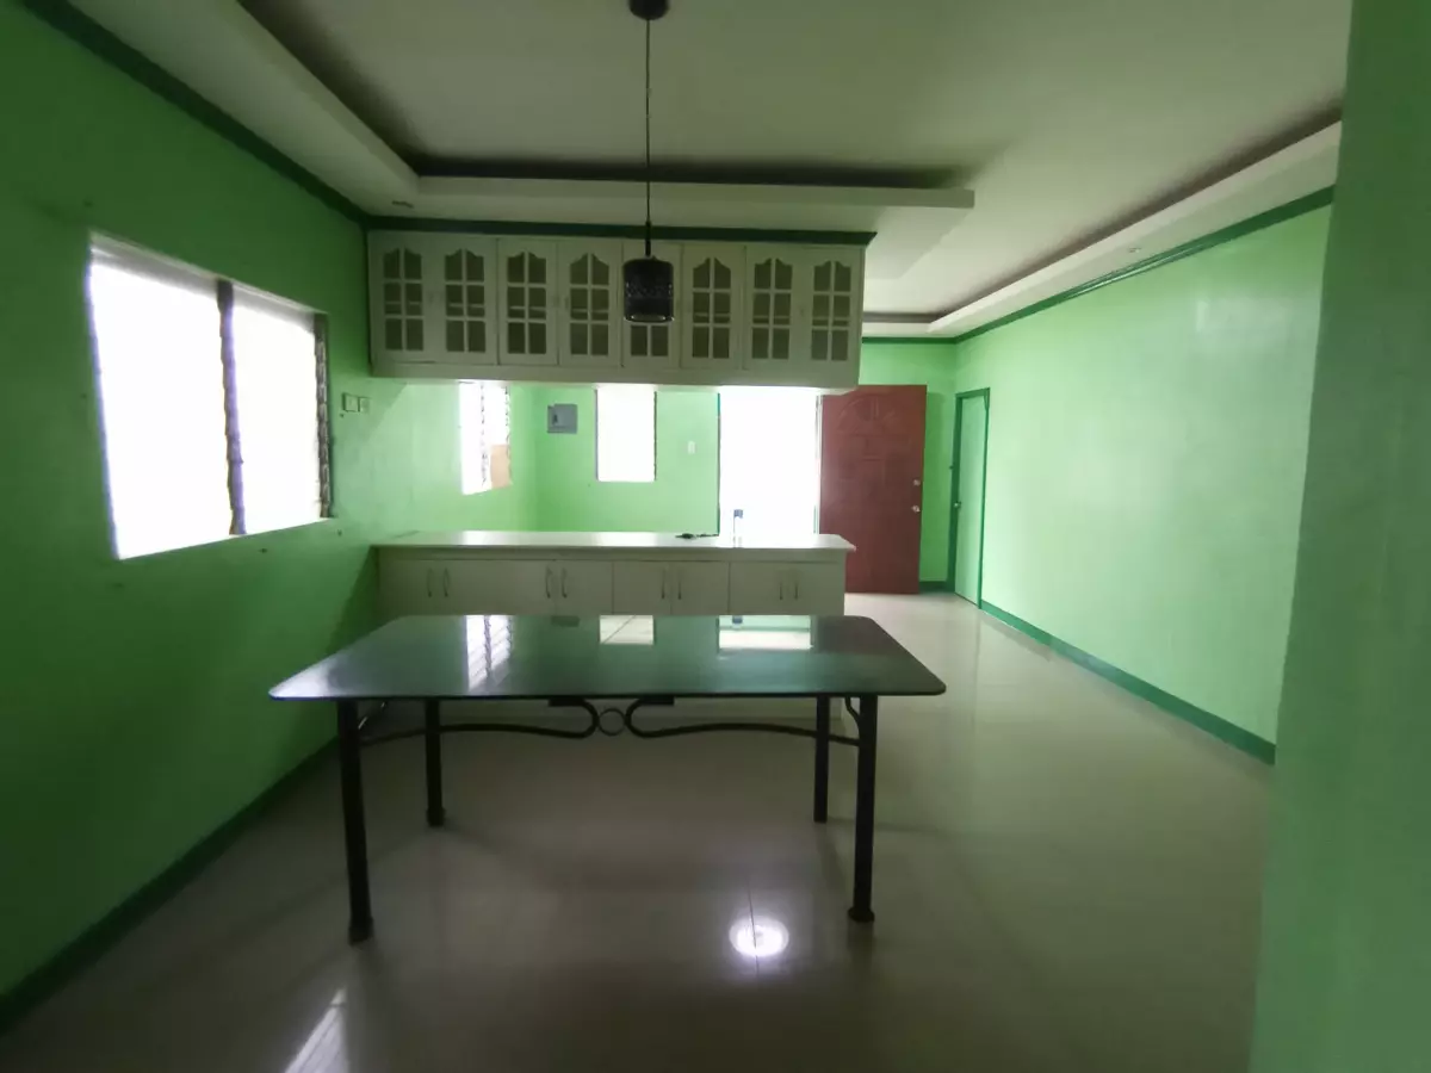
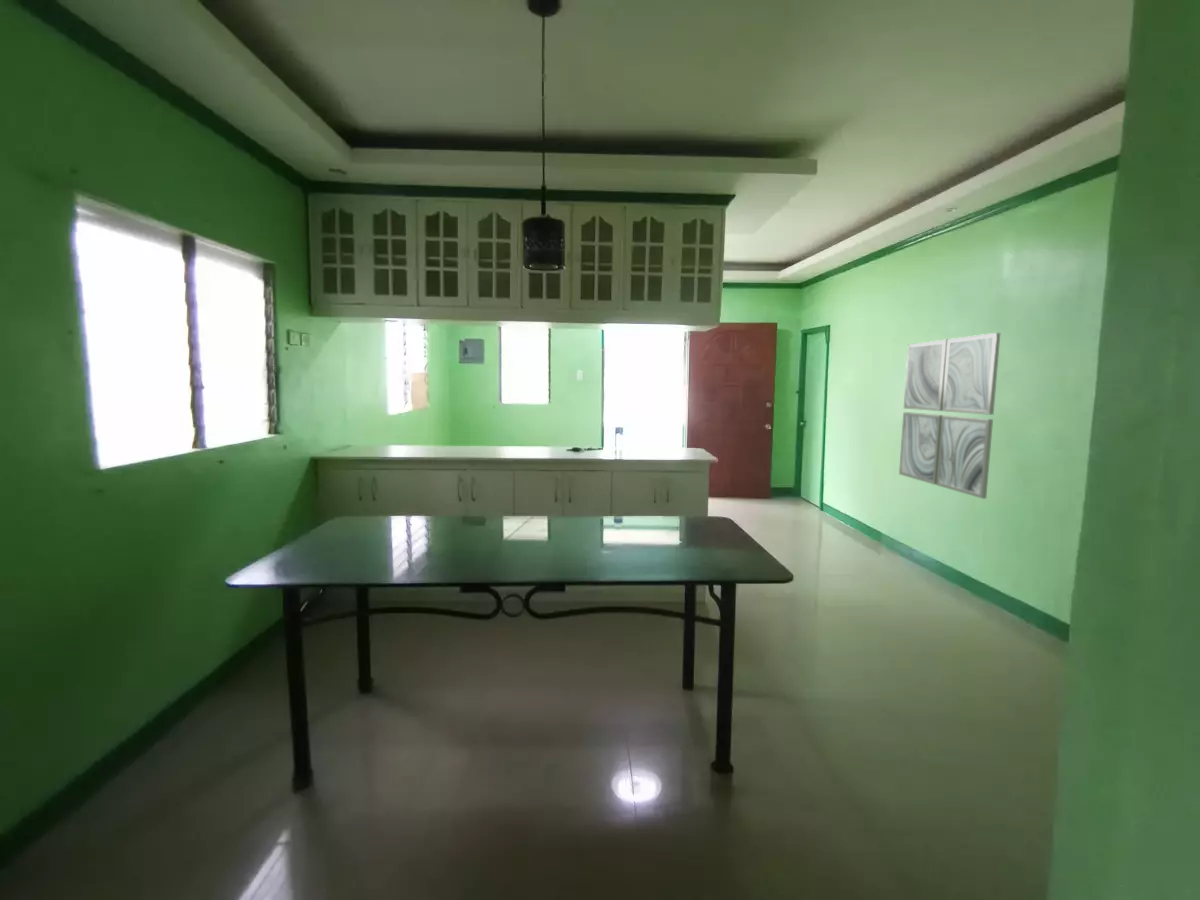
+ wall art (942, 415)
